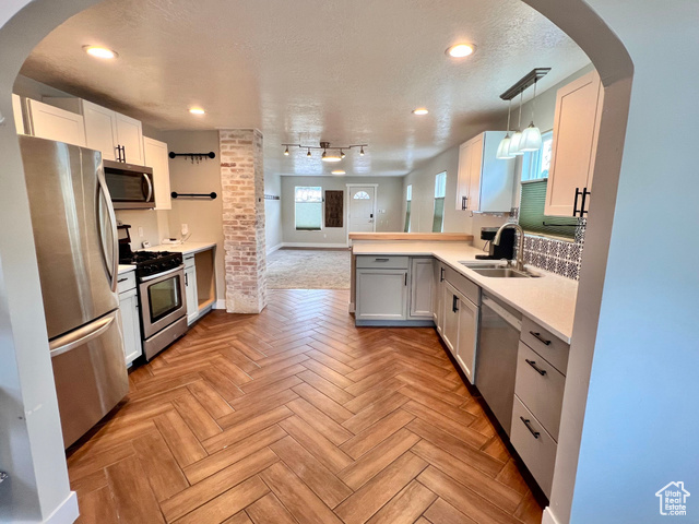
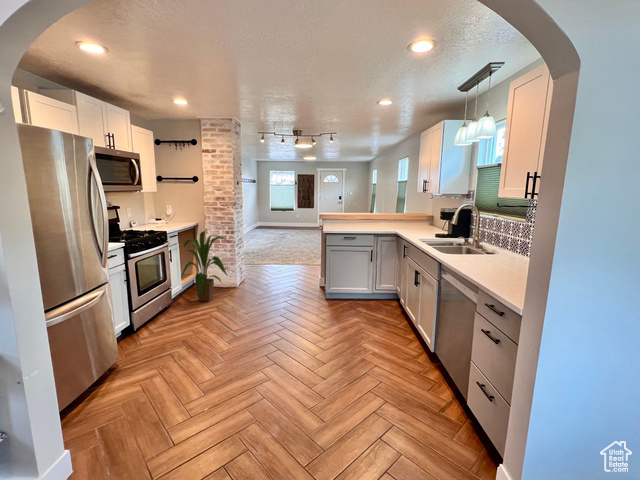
+ house plant (207, 263)
